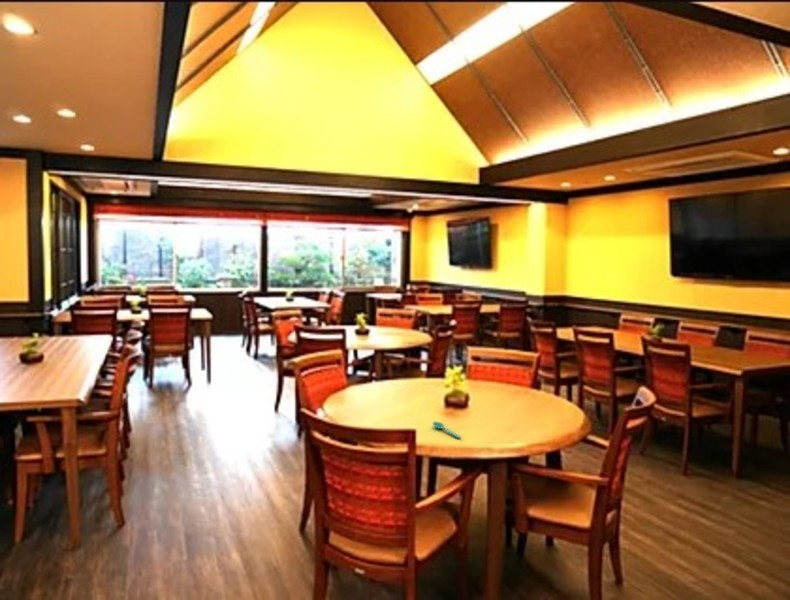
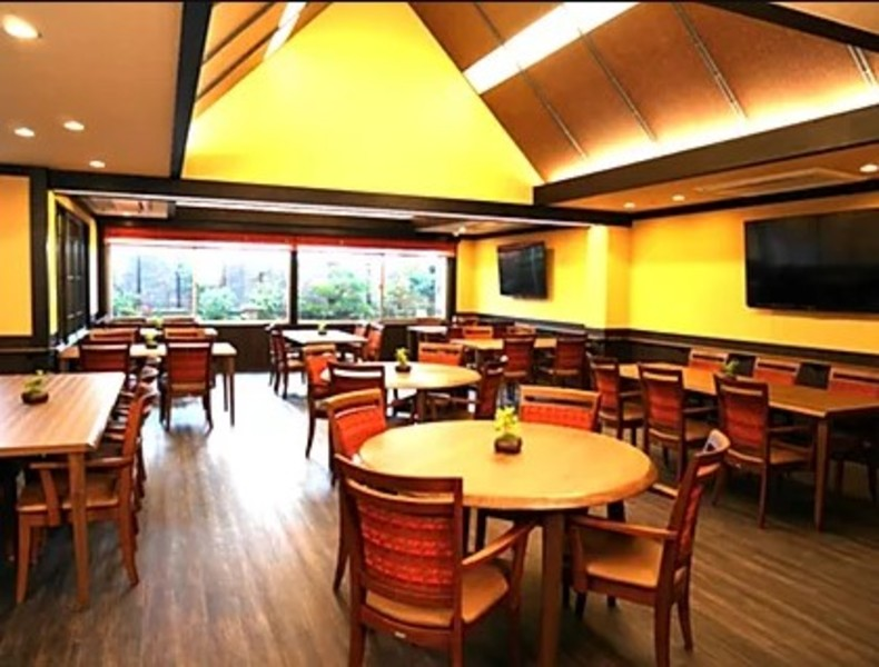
- spoon (446, 429)
